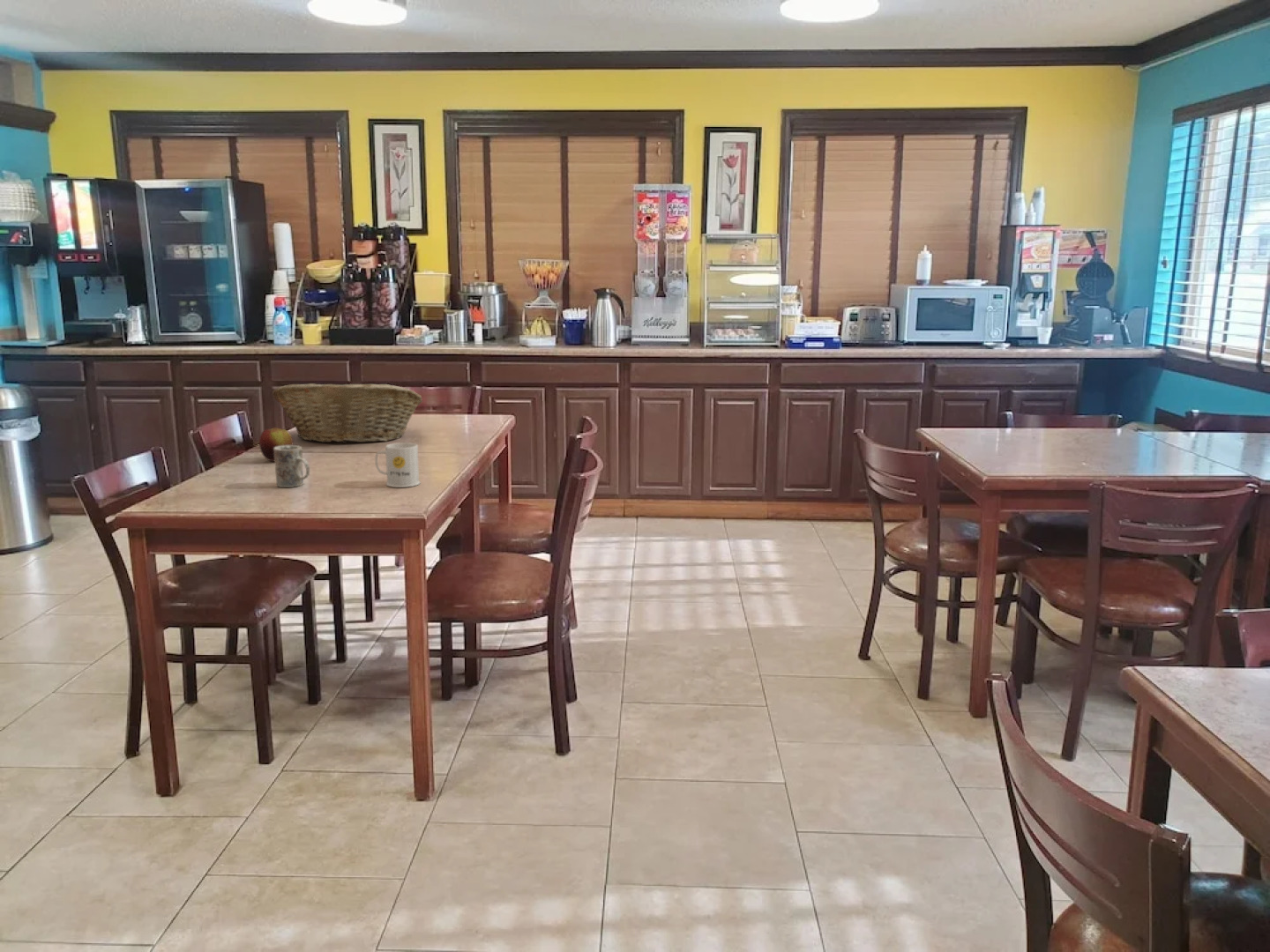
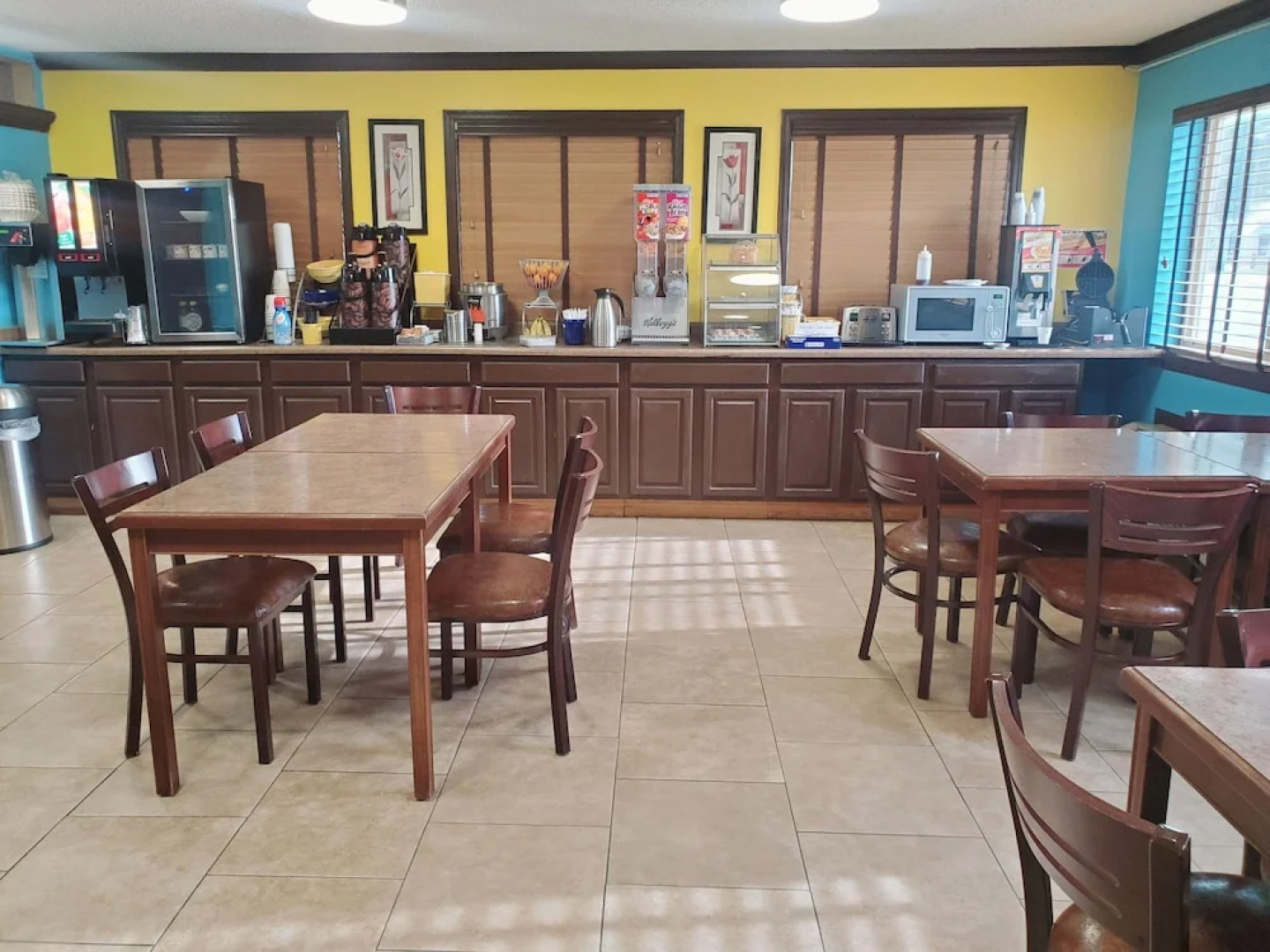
- mug (292, 466)
- fruit basket (348, 407)
- apple (276, 444)
- mug (397, 465)
